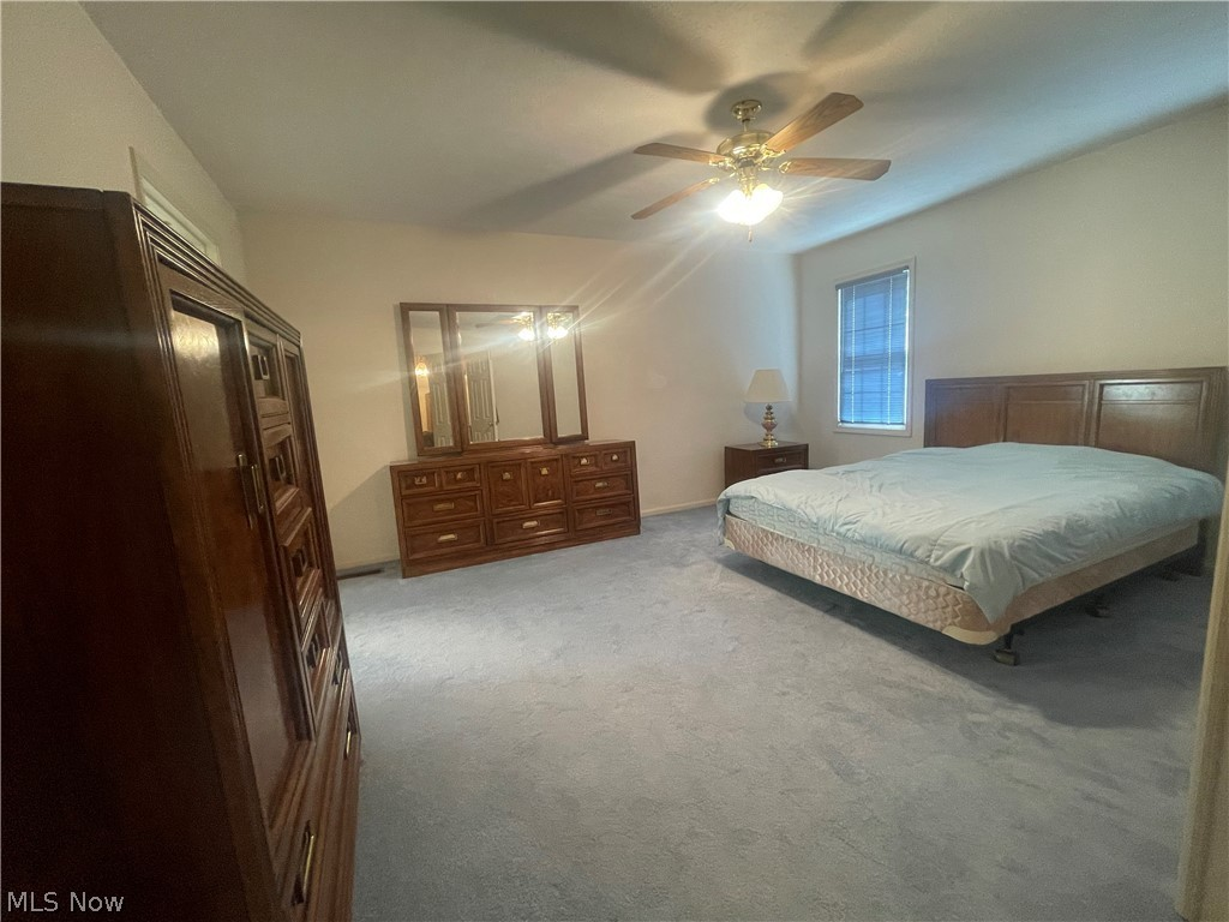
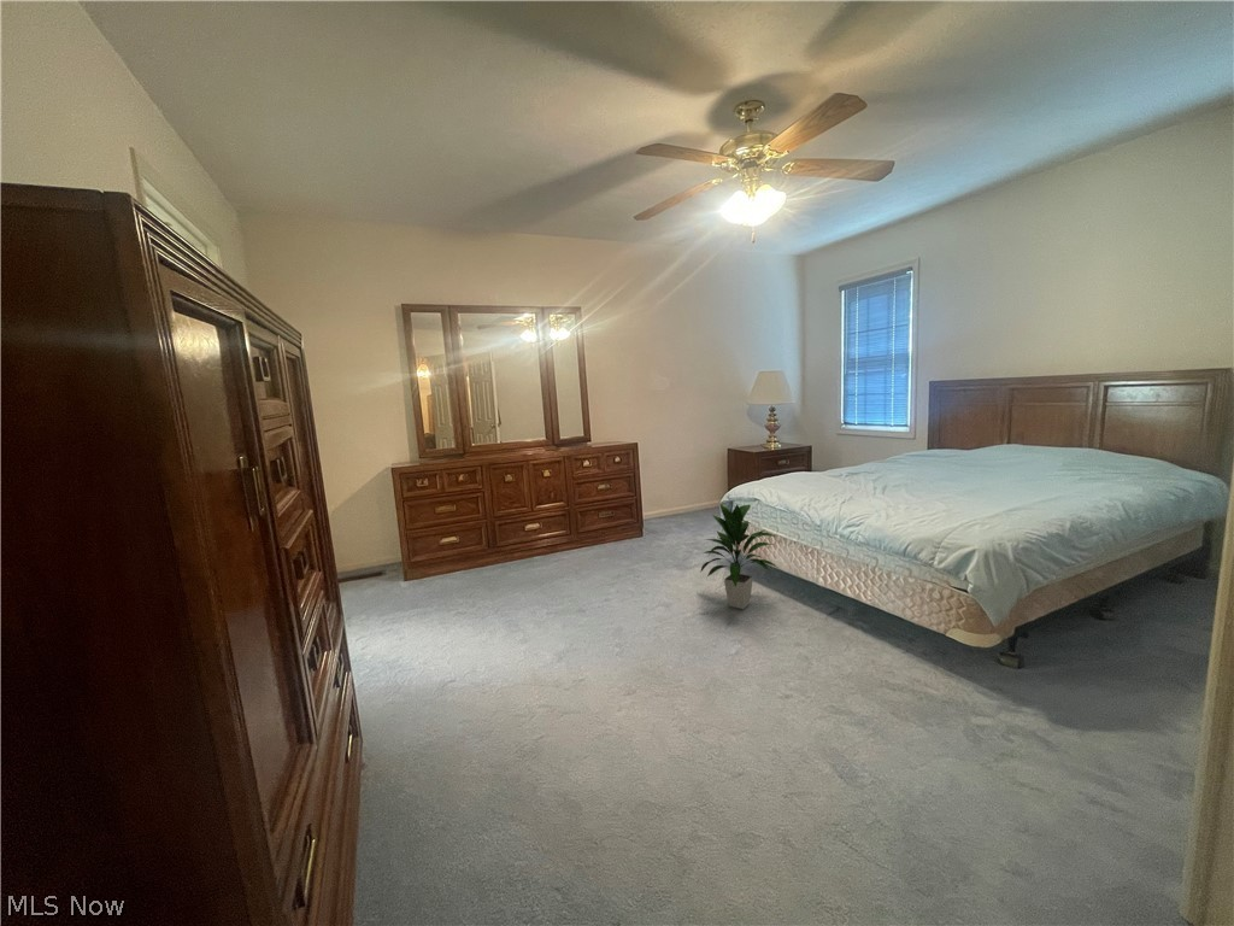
+ indoor plant (735, 552)
